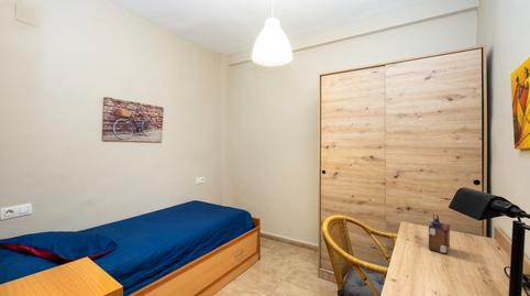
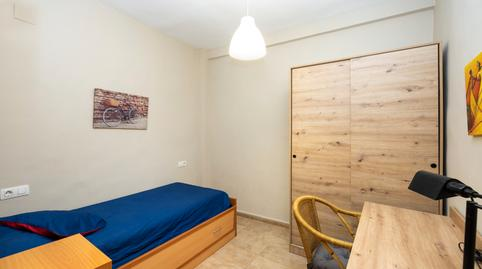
- desk organizer (439, 232)
